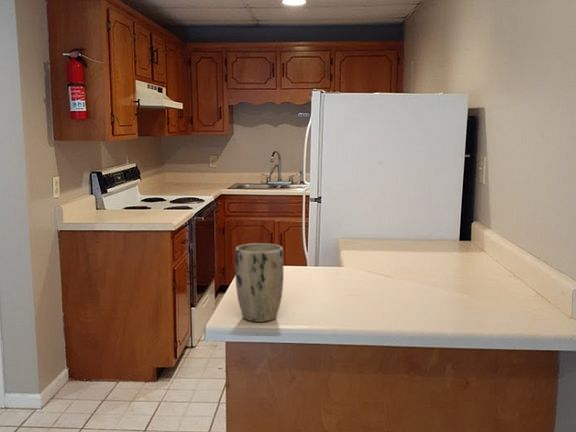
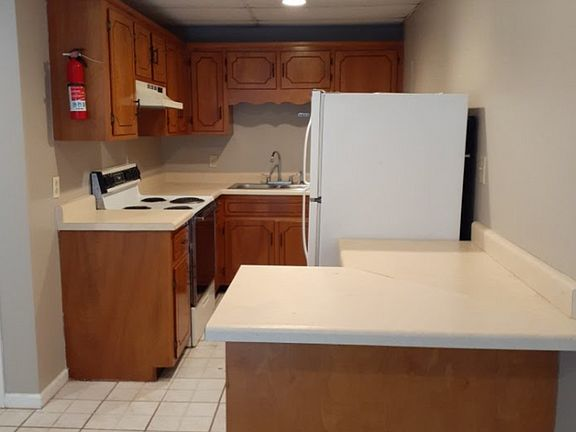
- plant pot (259, 282)
